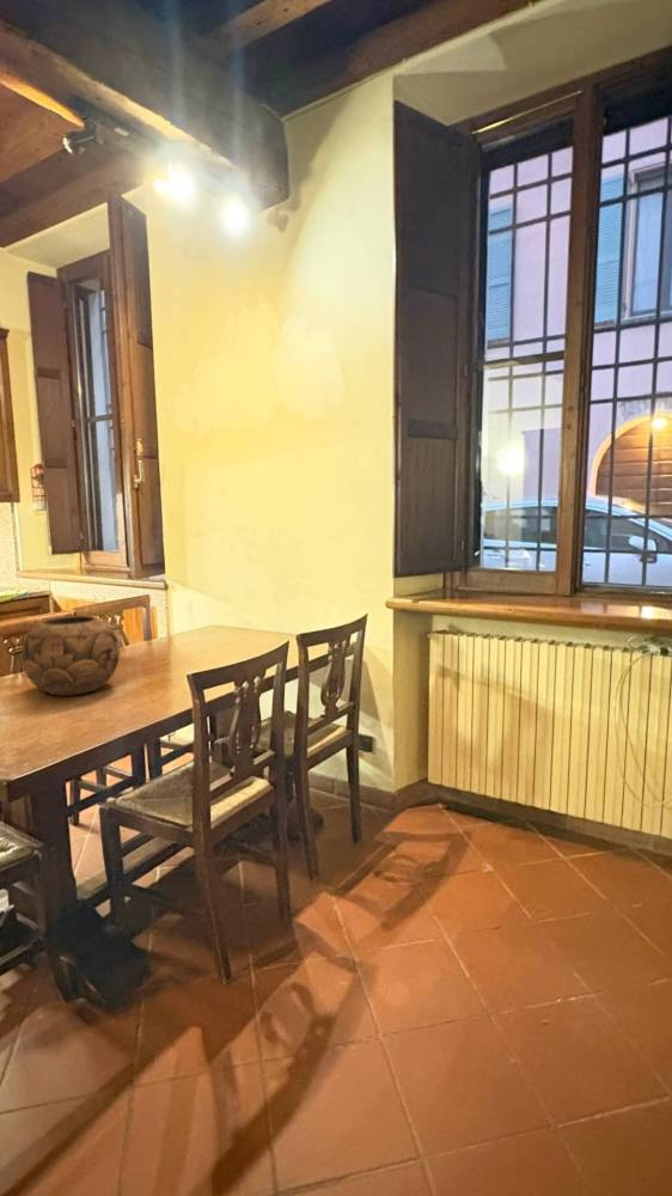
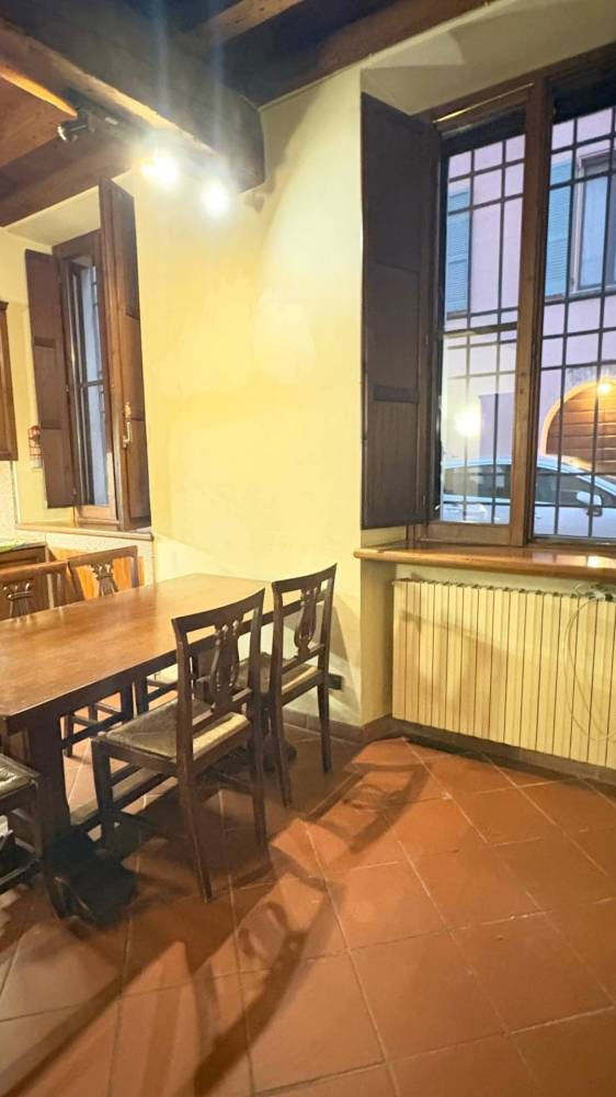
- decorative bowl (72, 654)
